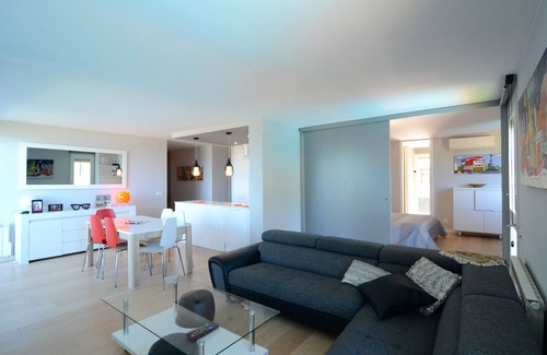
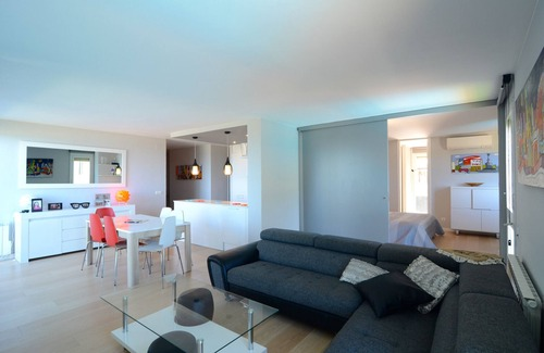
- remote control (202, 330)
